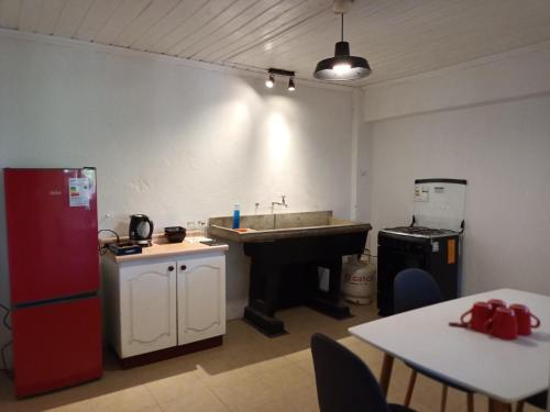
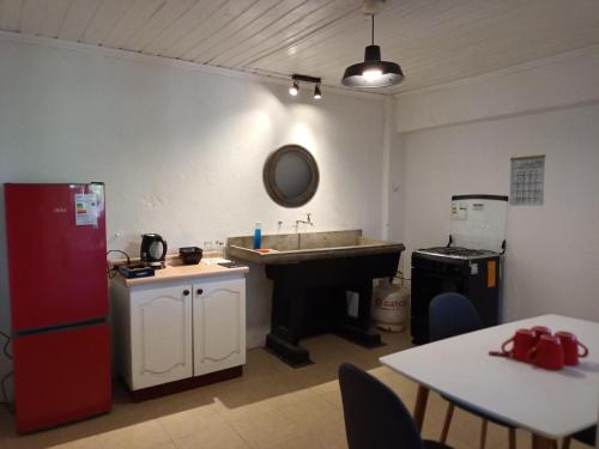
+ home mirror (291, 176)
+ calendar (526, 175)
